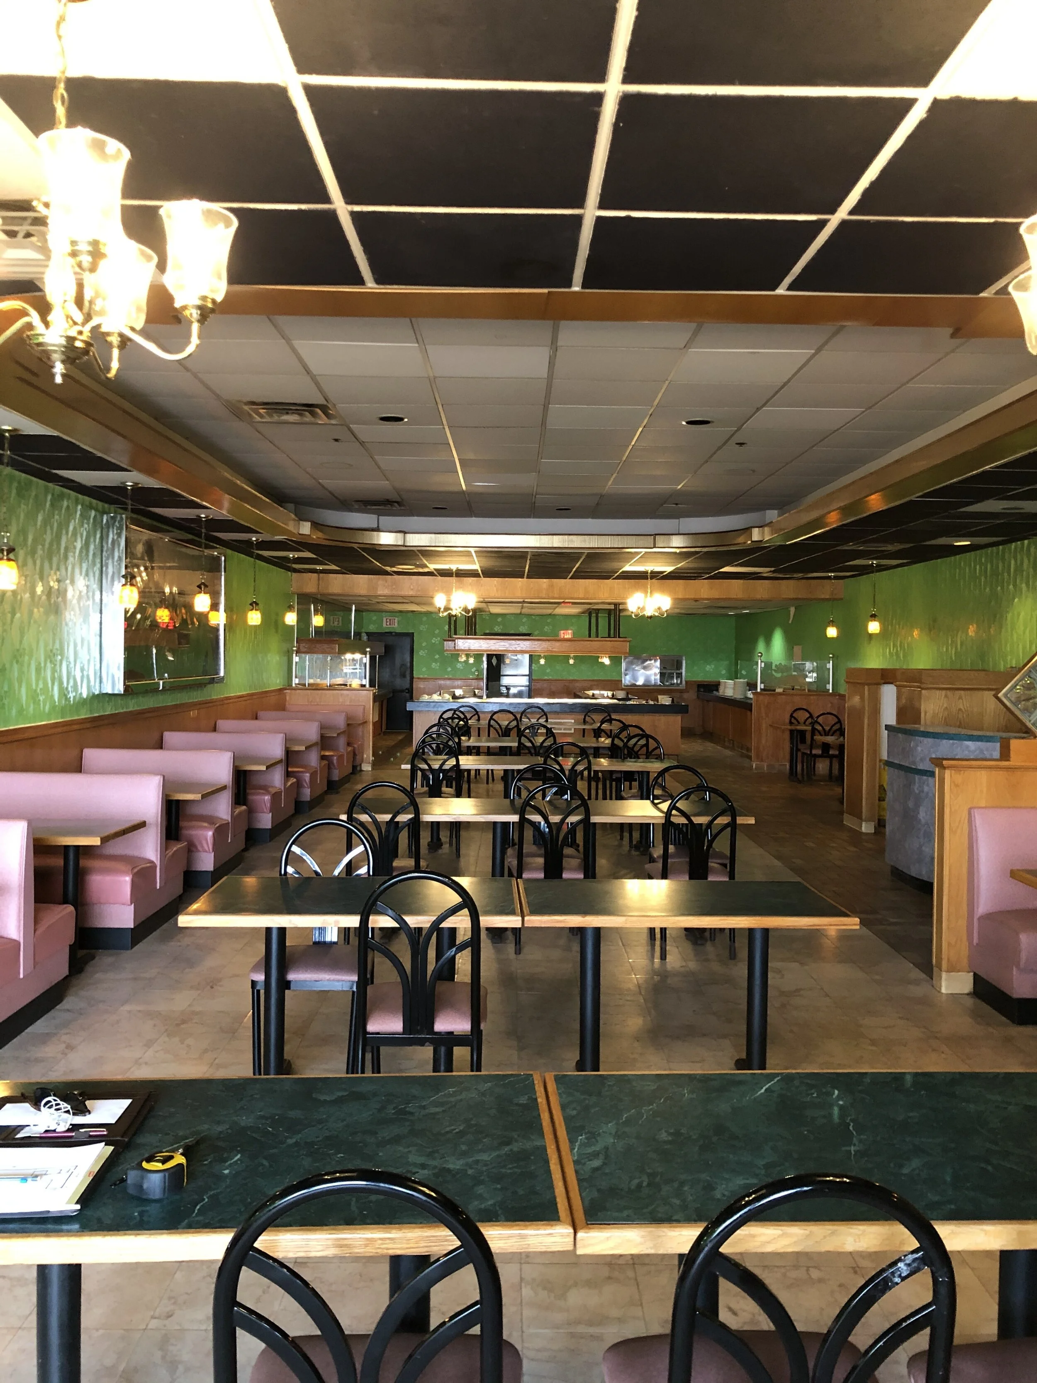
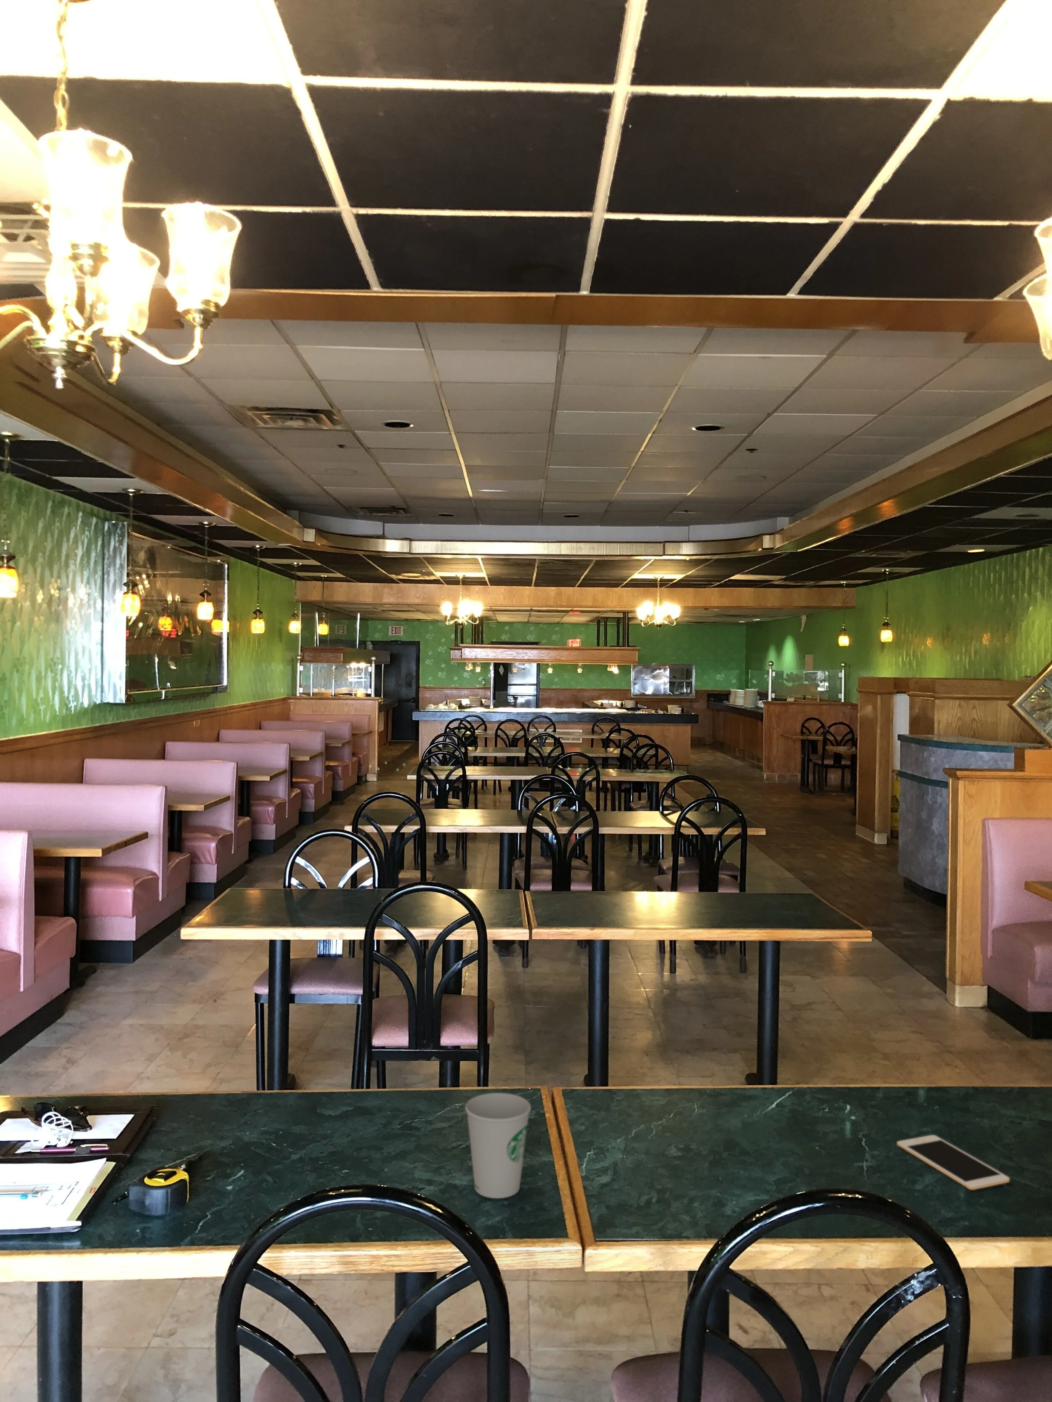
+ paper cup (497, 1147)
+ cell phone (951, 1161)
